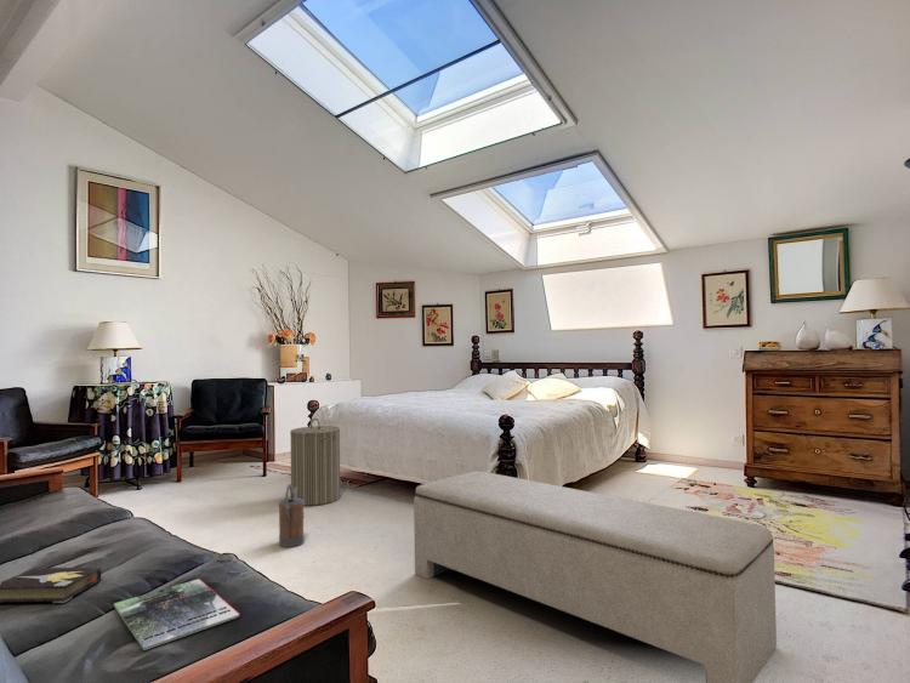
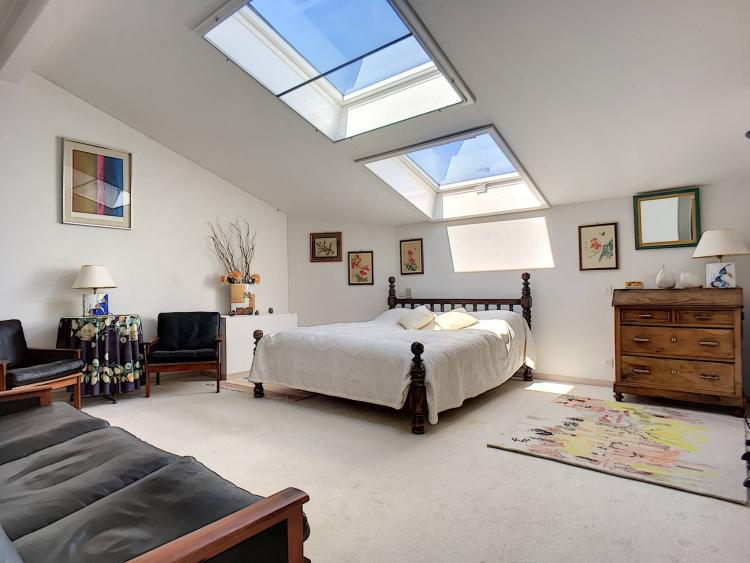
- magazine (175, 609)
- hardback book (47, 582)
- watering can (291, 512)
- laundry hamper (315, 457)
- bench (567, 552)
